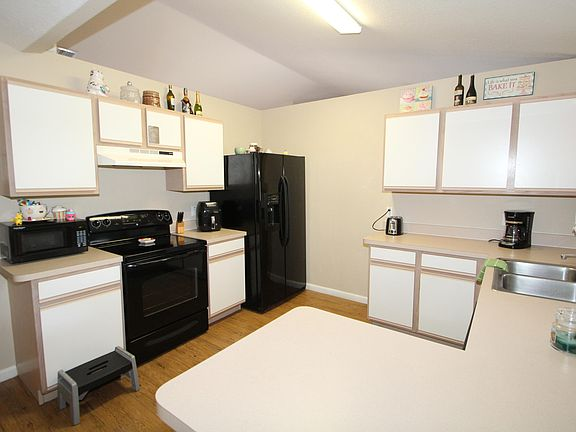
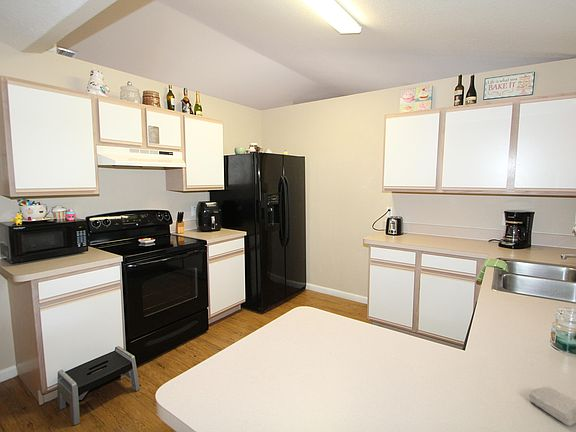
+ soap bar (554, 402)
